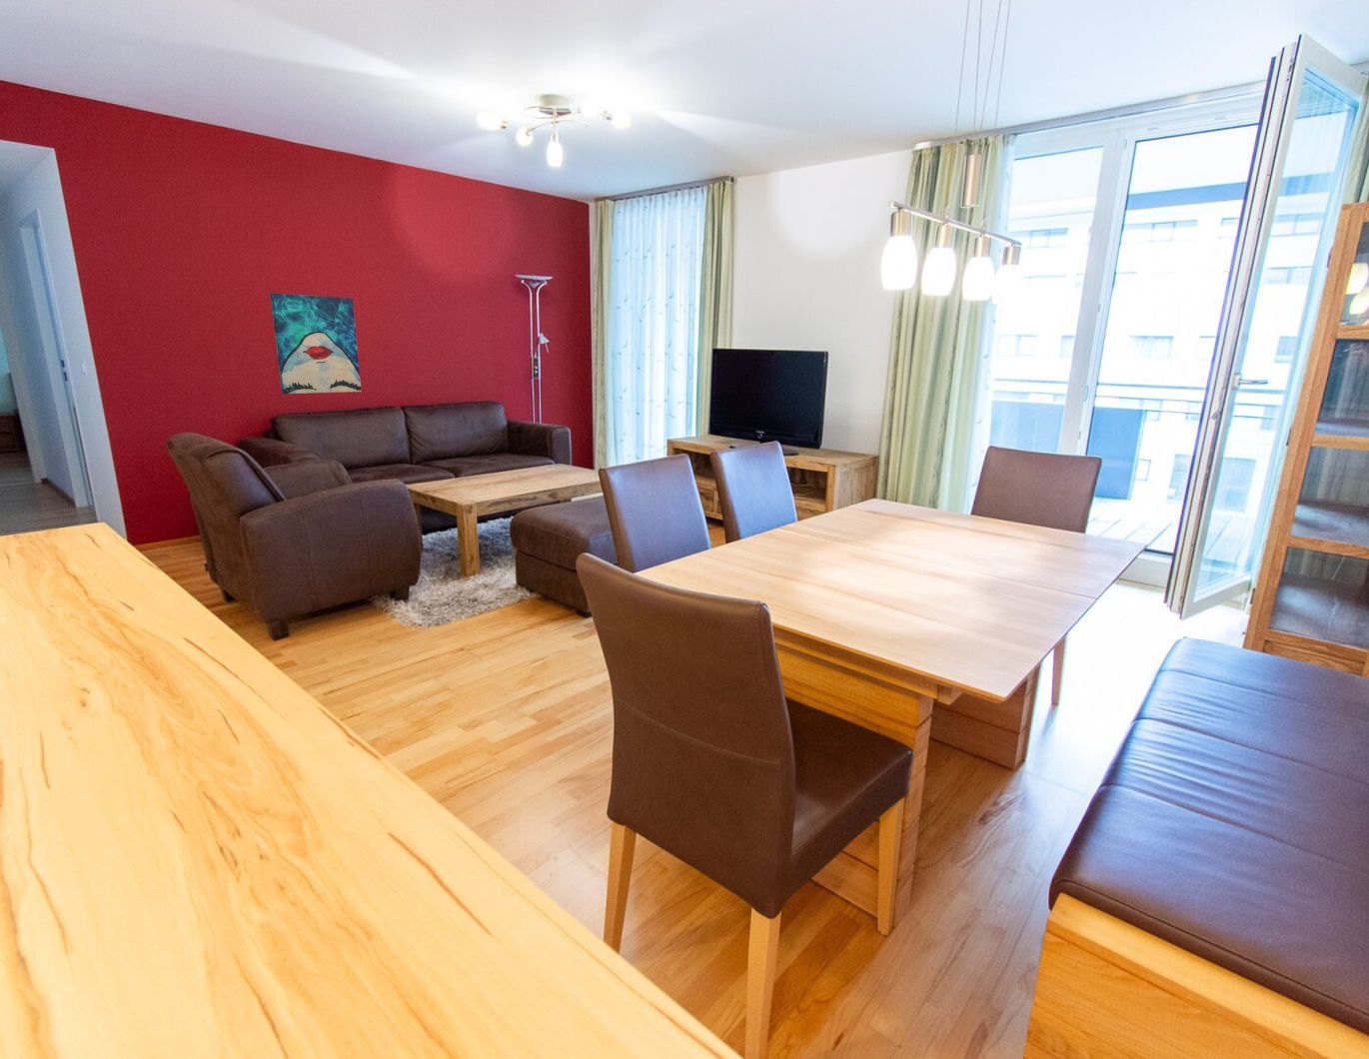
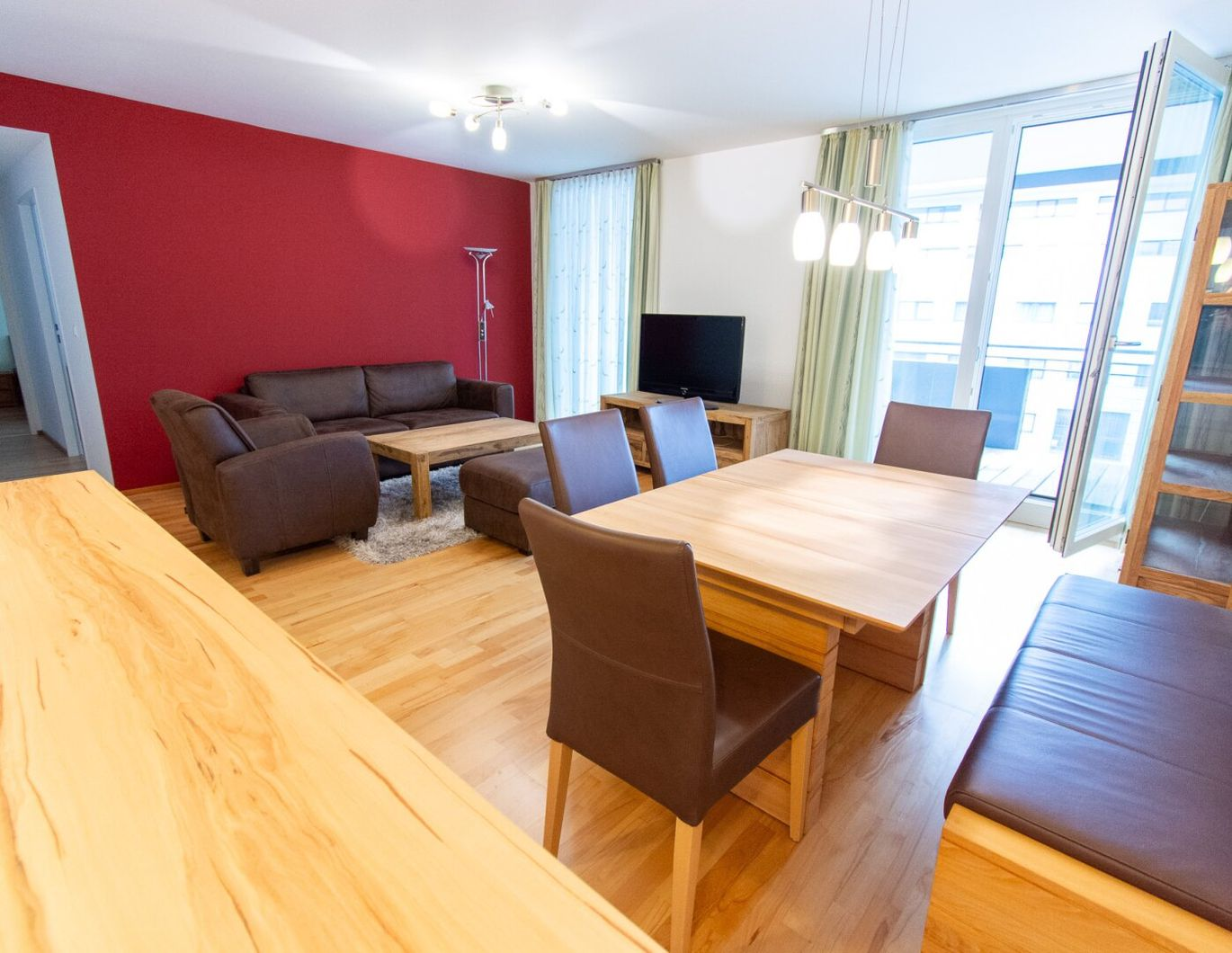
- wall art (318, 344)
